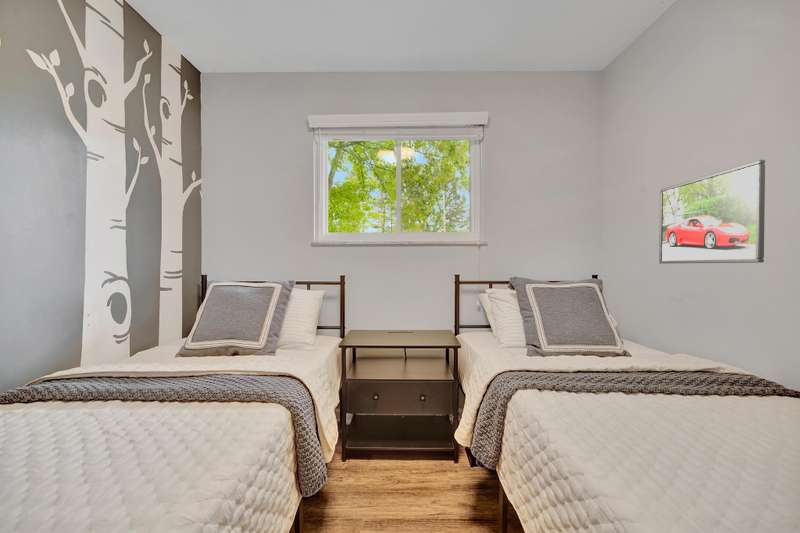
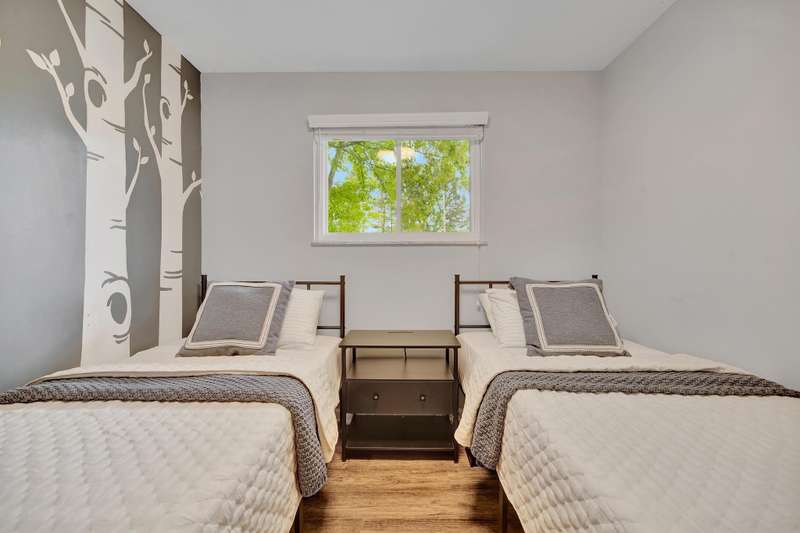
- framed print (703, 220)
